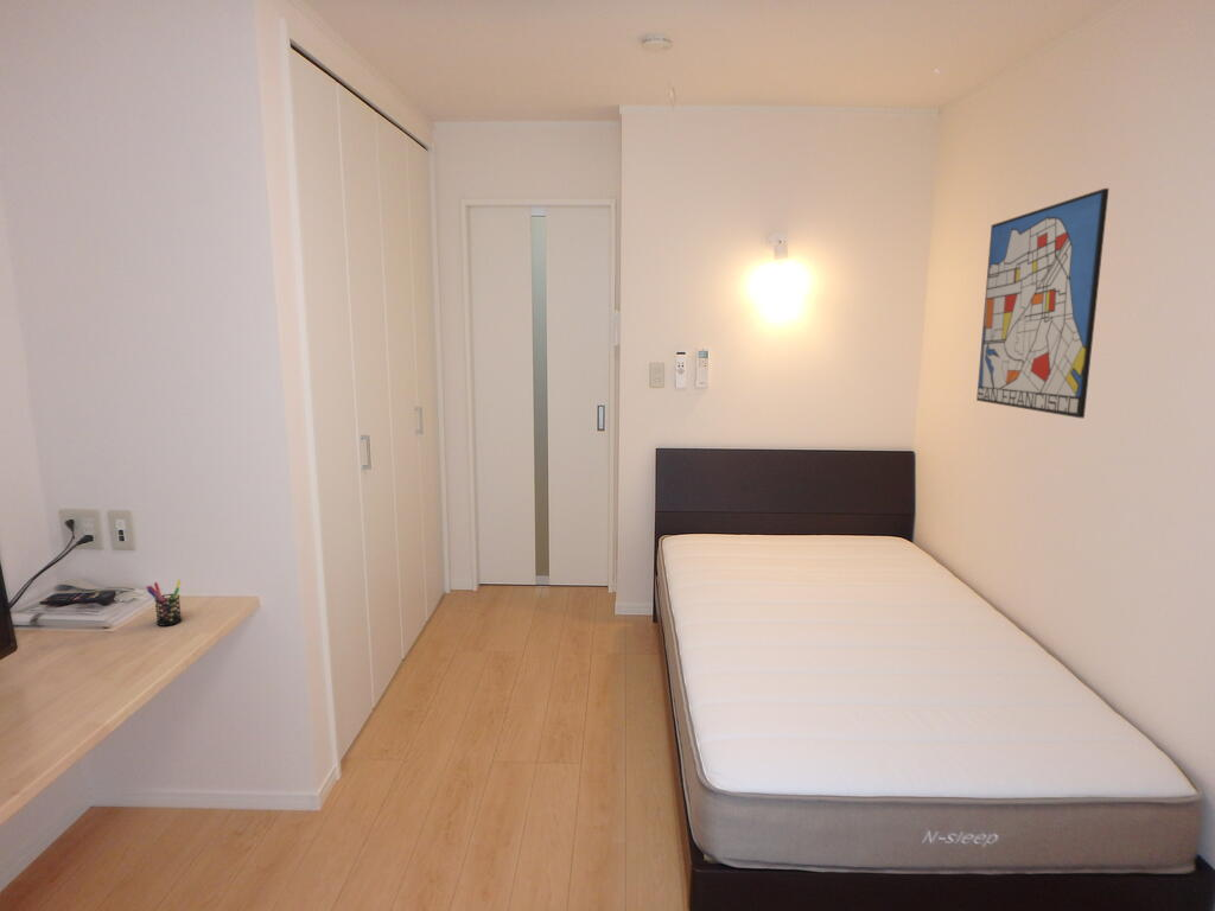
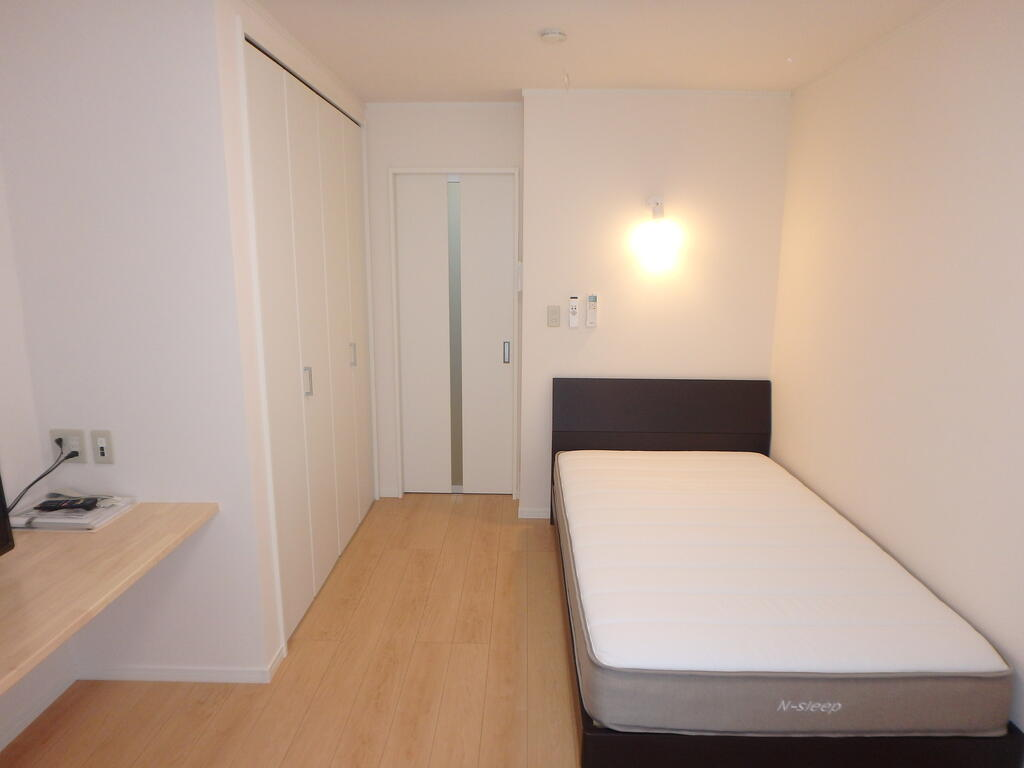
- pen holder (167, 600)
- wall art (1032, 310)
